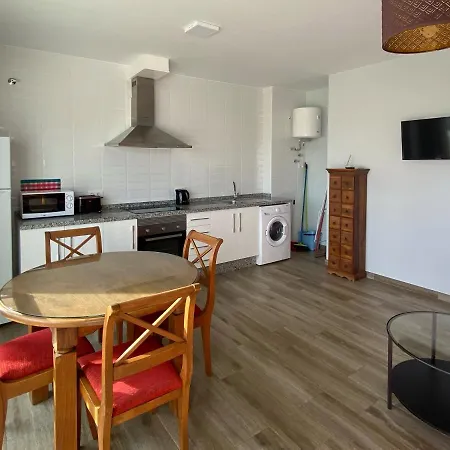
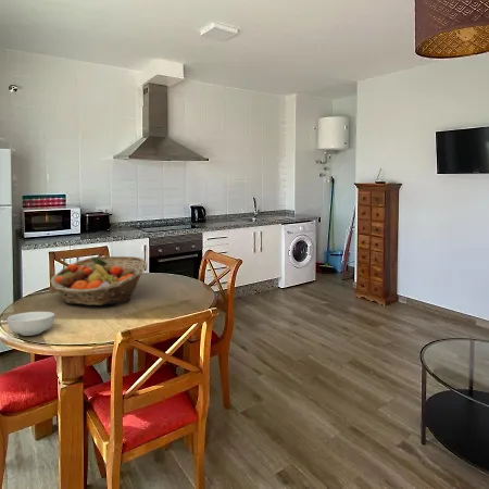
+ cereal bowl (32, 324)
+ fruit basket (99, 278)
